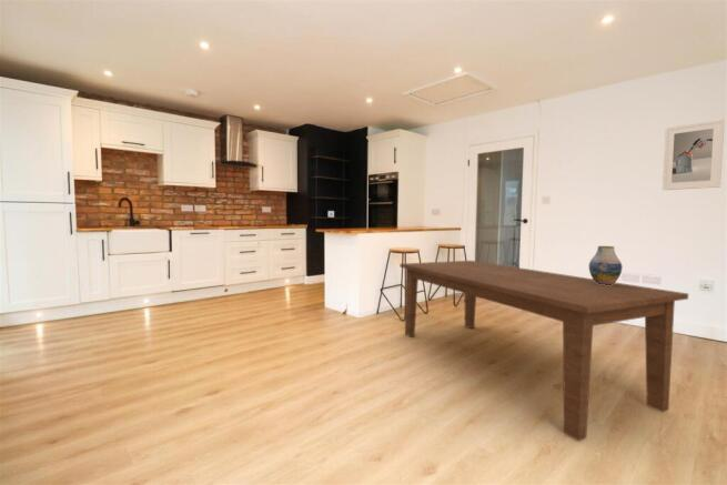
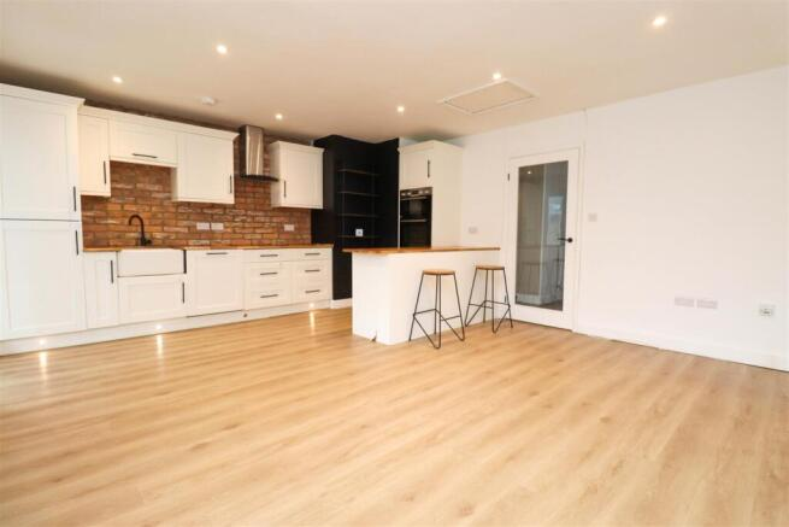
- dining table (507, 305)
- vase (605, 264)
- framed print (691, 156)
